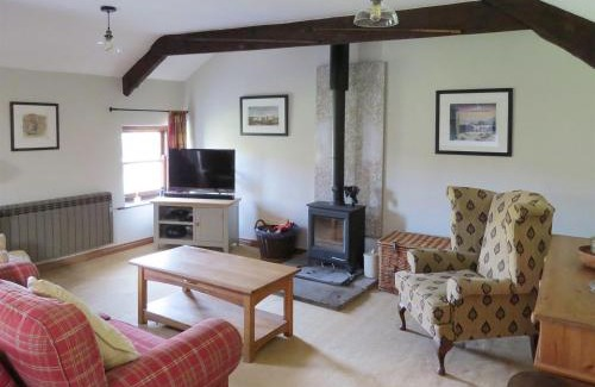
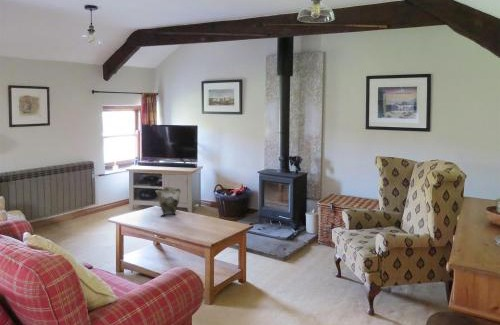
+ vase (168, 201)
